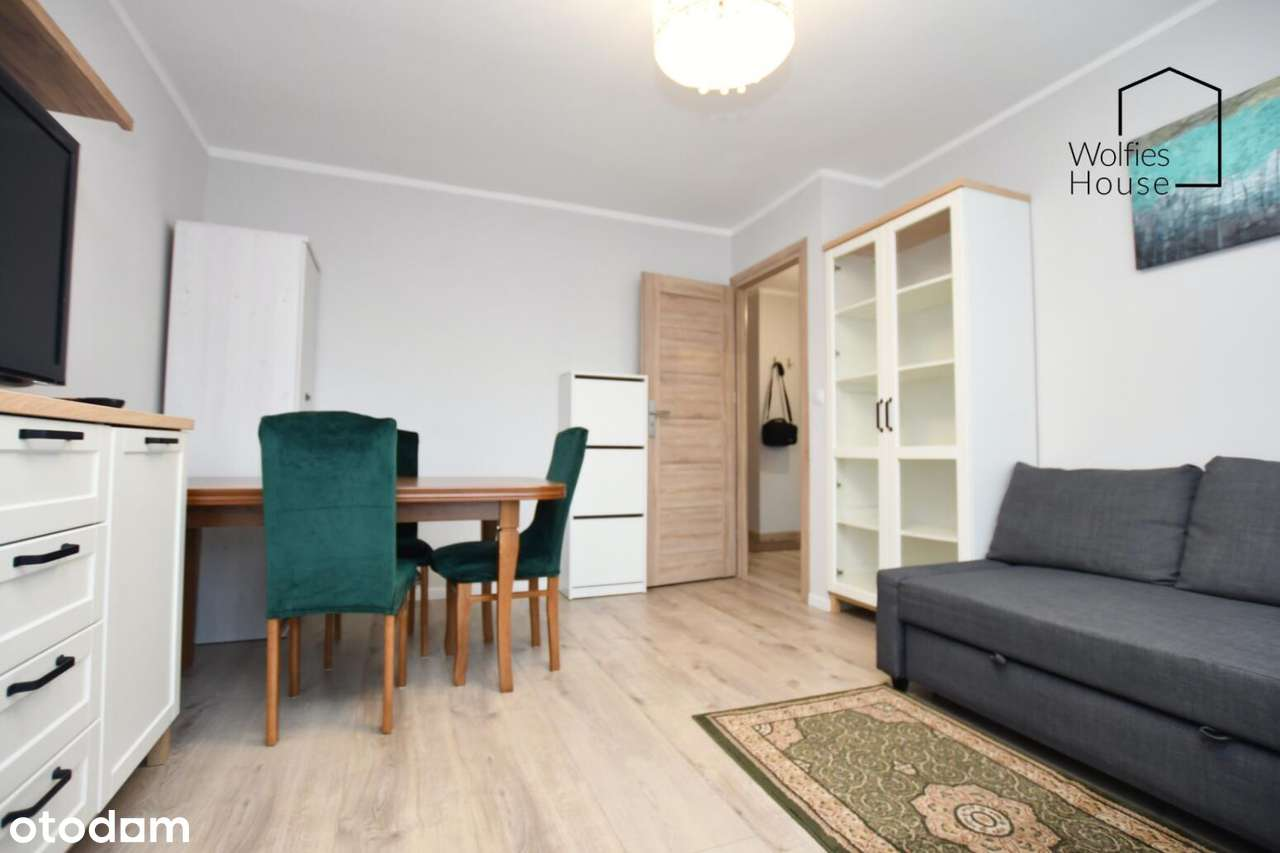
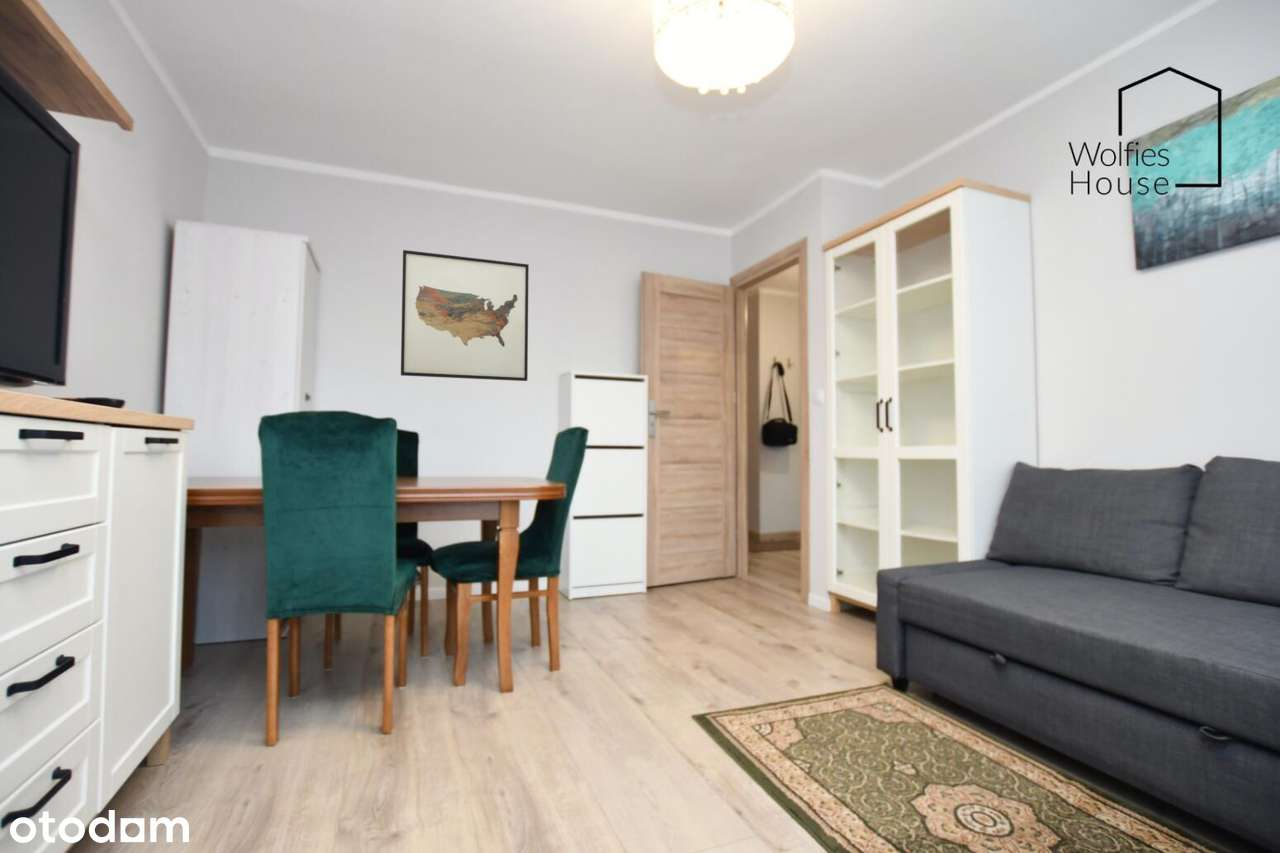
+ wall art (467, 317)
